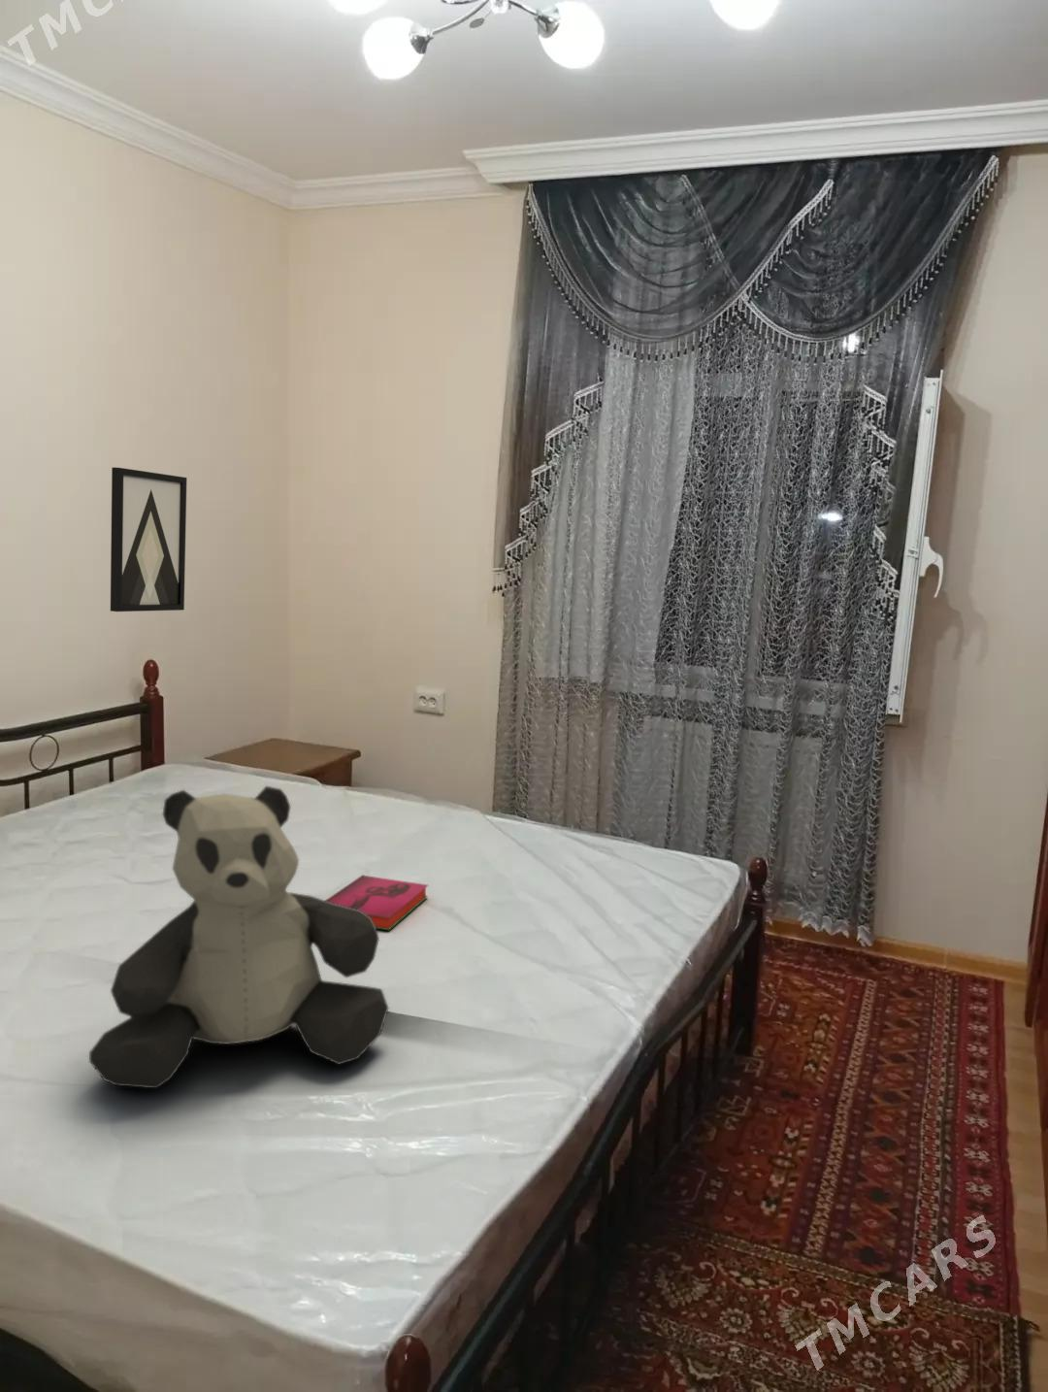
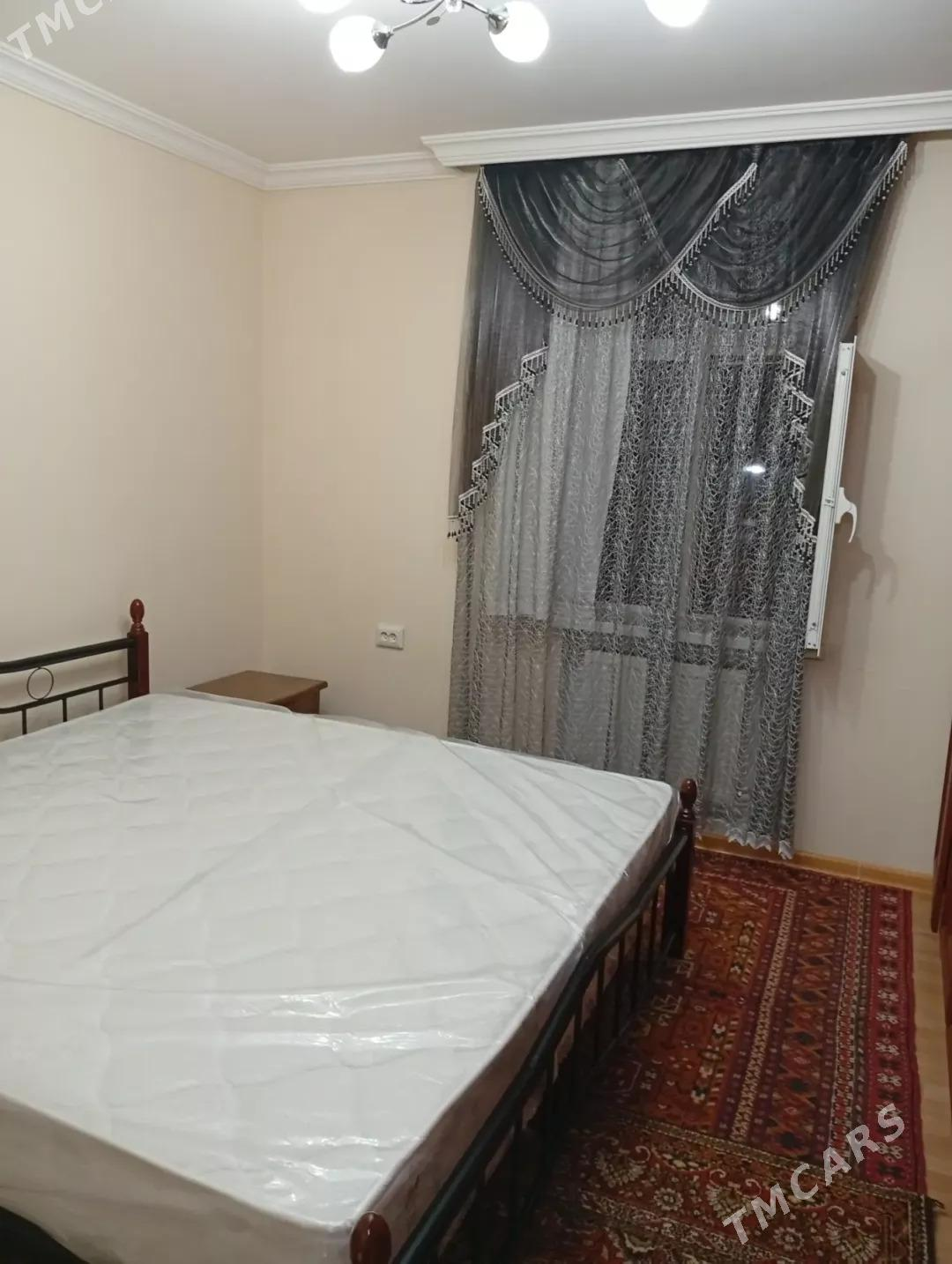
- wall art (150, 542)
- teddy bear (249, 924)
- hardback book (373, 901)
